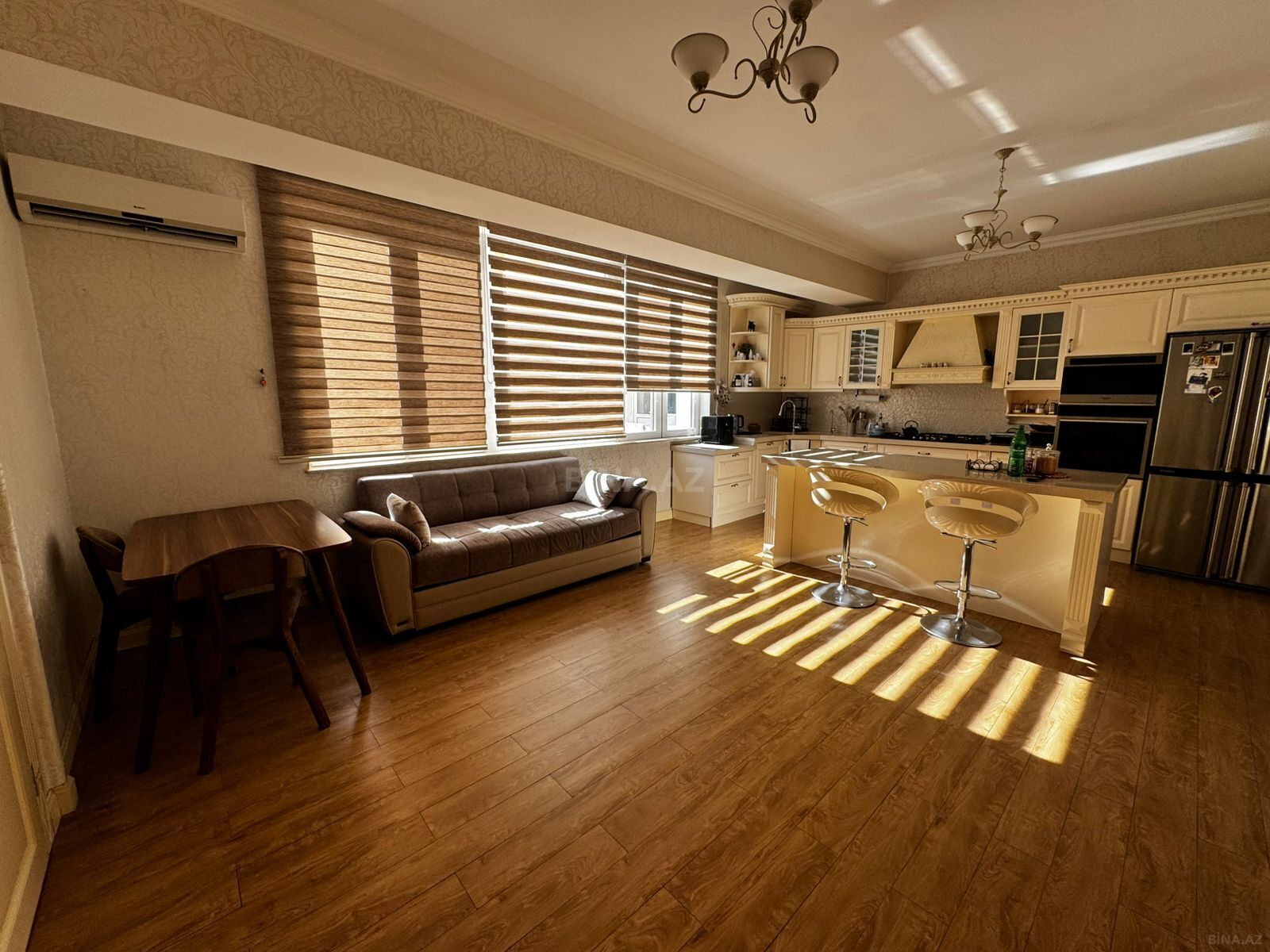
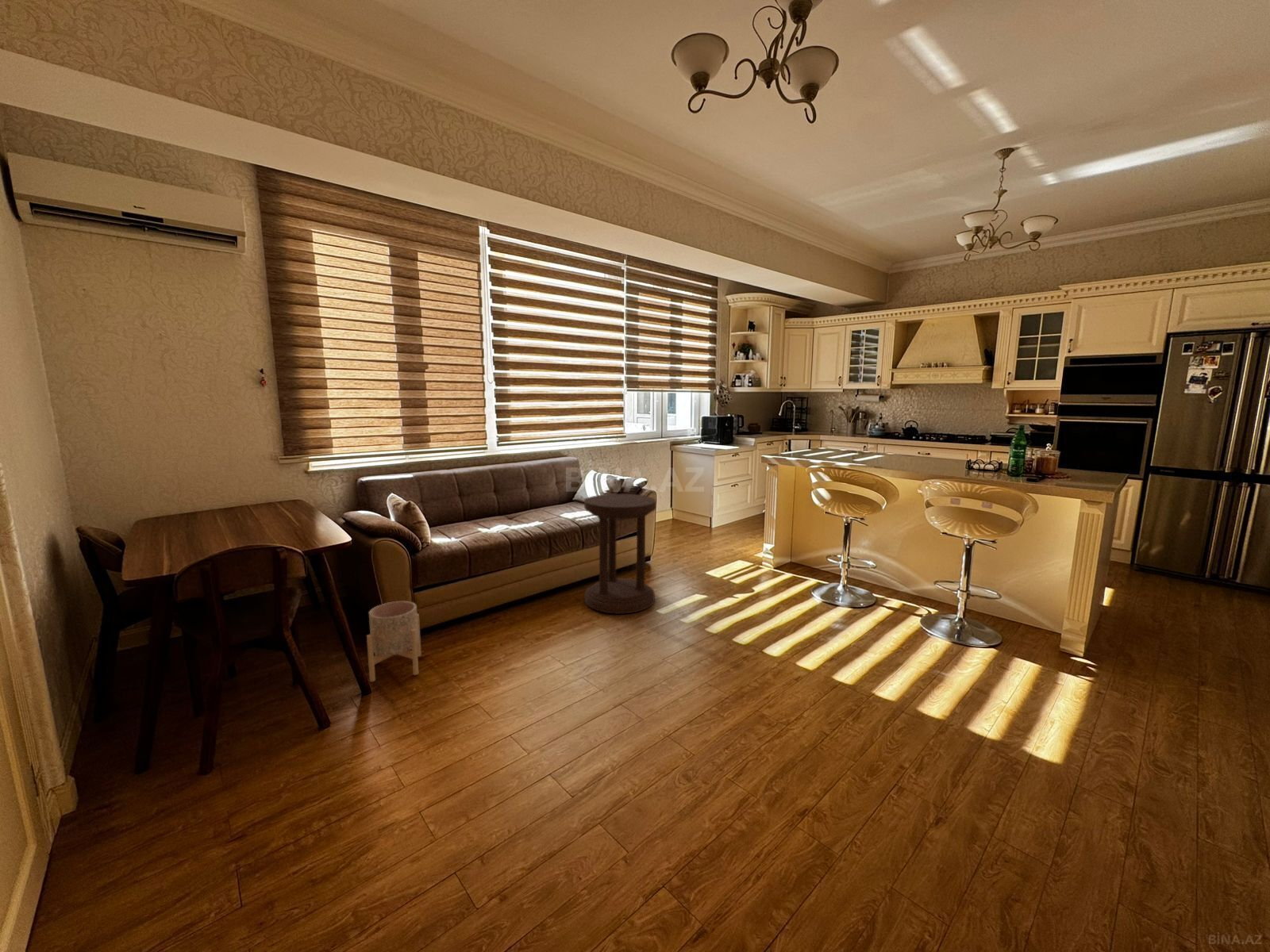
+ side table (615, 550)
+ planter (394, 639)
